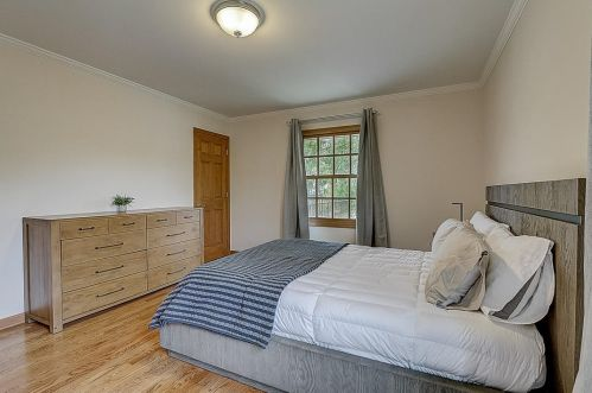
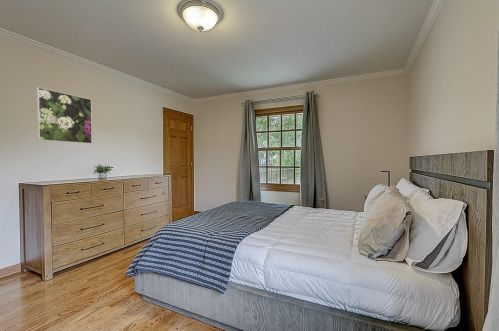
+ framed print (66, 118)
